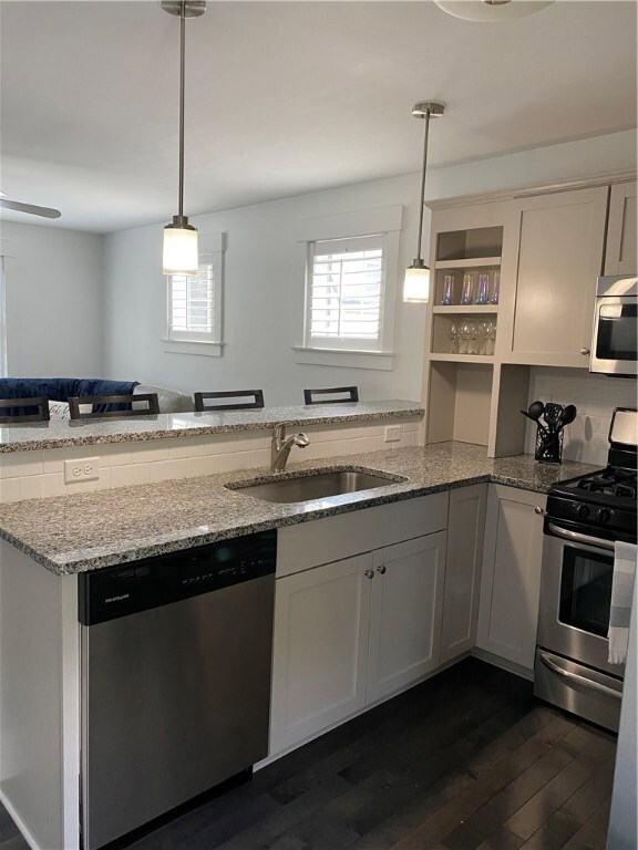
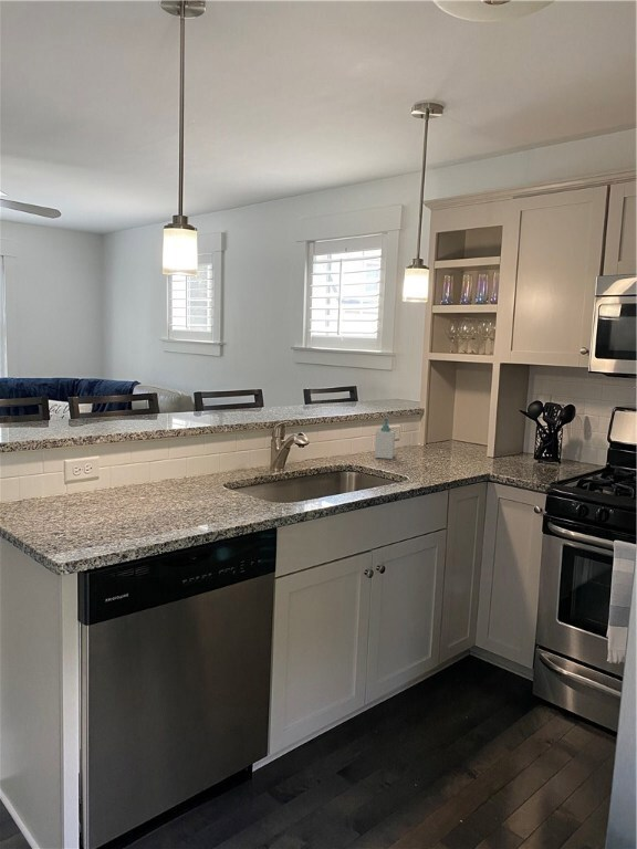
+ soap bottle (385, 437)
